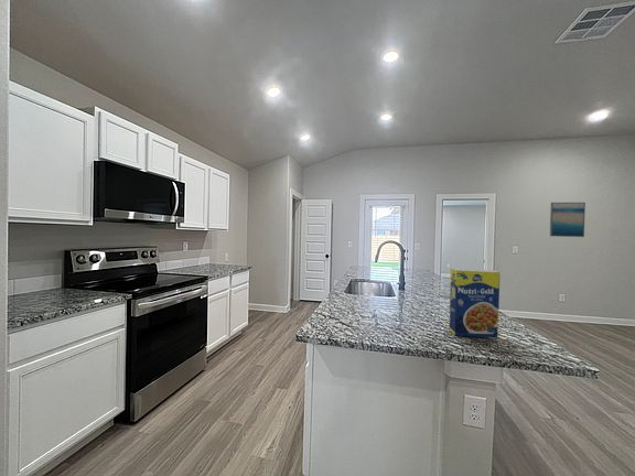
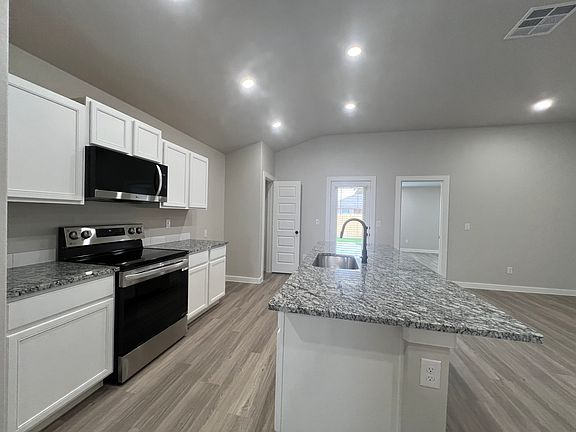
- wall art (567, 219)
- legume (473, 302)
